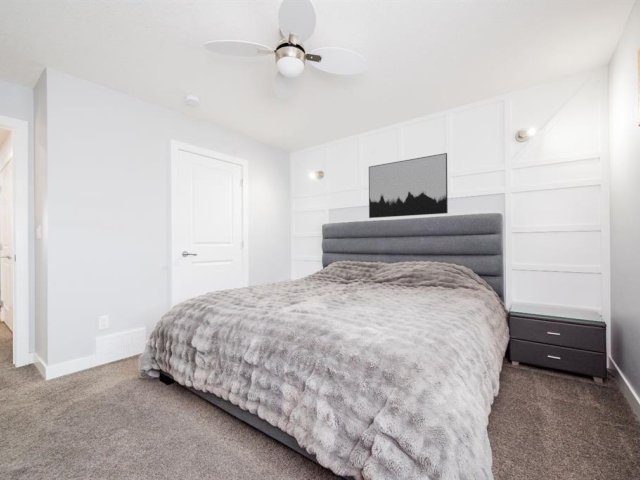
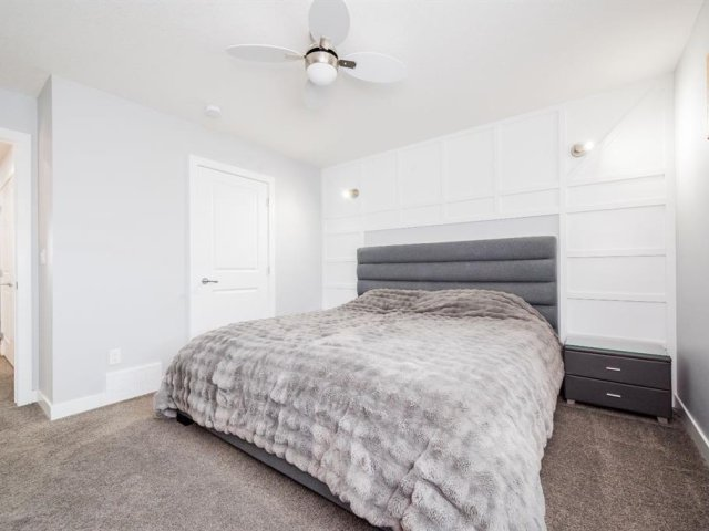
- wall art (405, 188)
